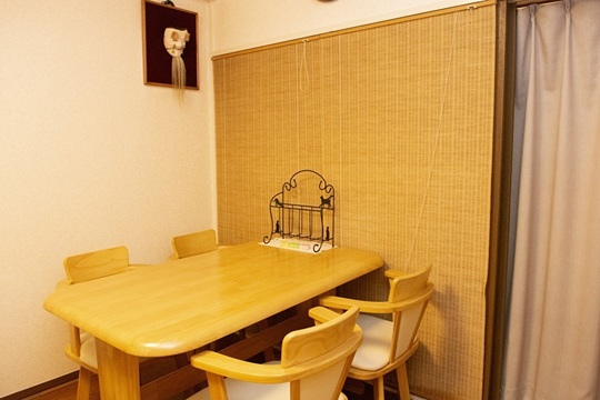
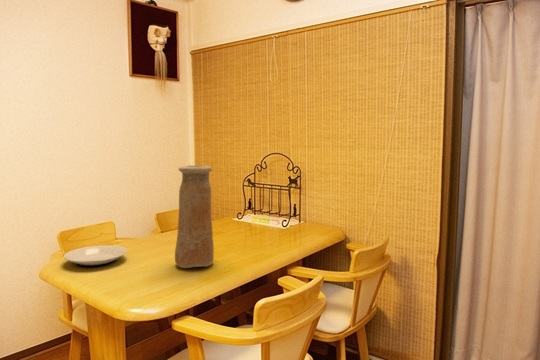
+ plate (96, 257)
+ vase (193, 215)
